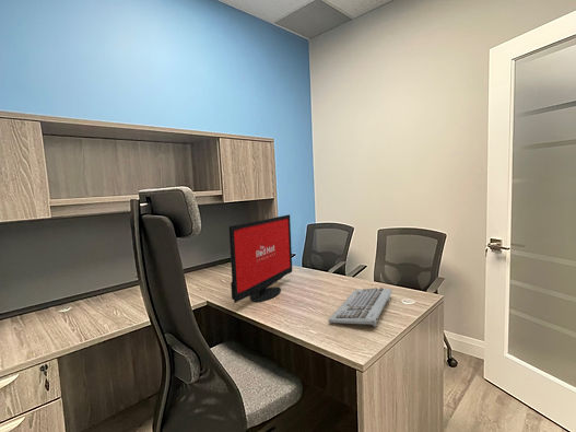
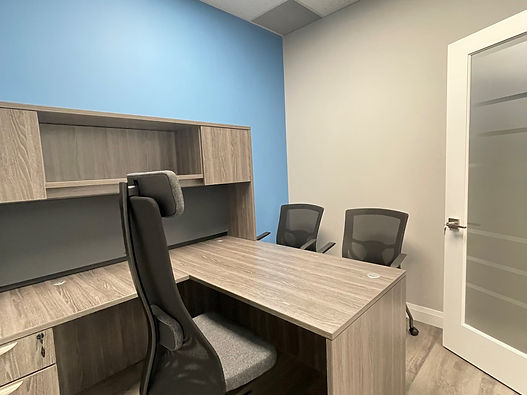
- computer monitor (262, 257)
- keyboard (363, 303)
